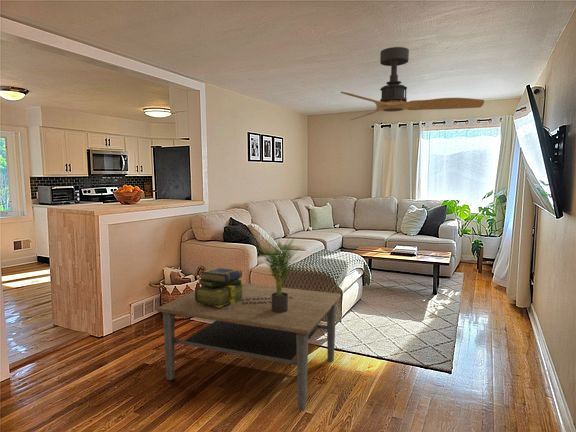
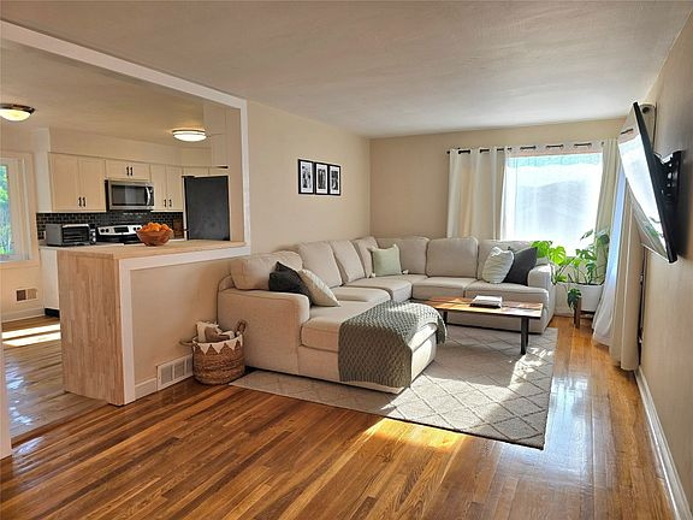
- potted plant (280, 269)
- ceiling fan (406, 87)
- coffee table (254, 334)
- stack of books (220, 284)
